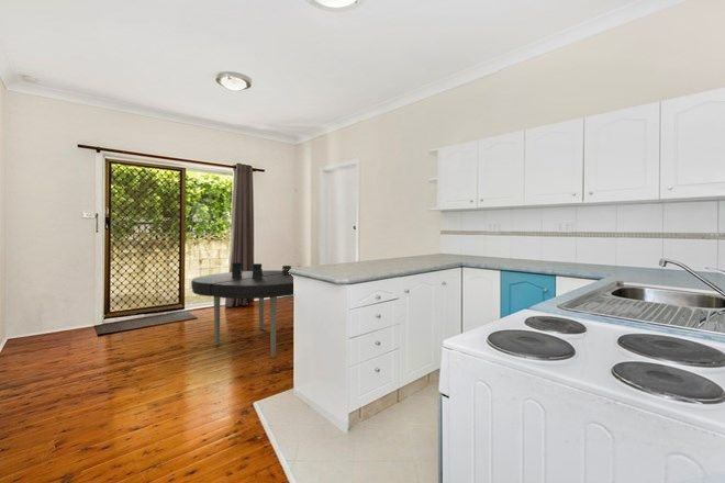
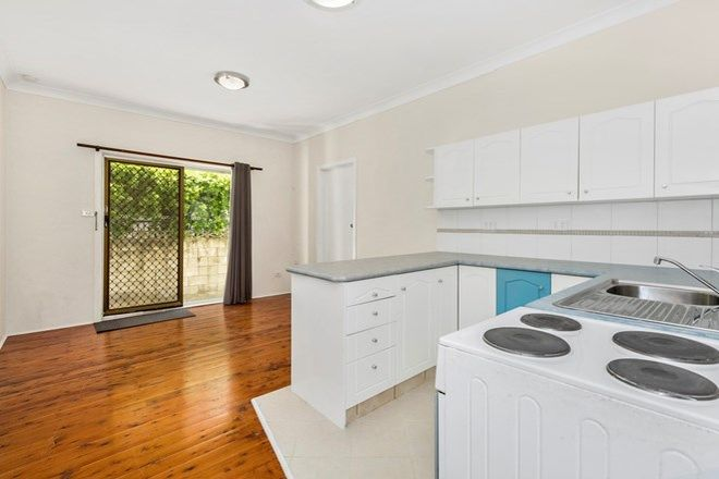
- dining table (260, 302)
